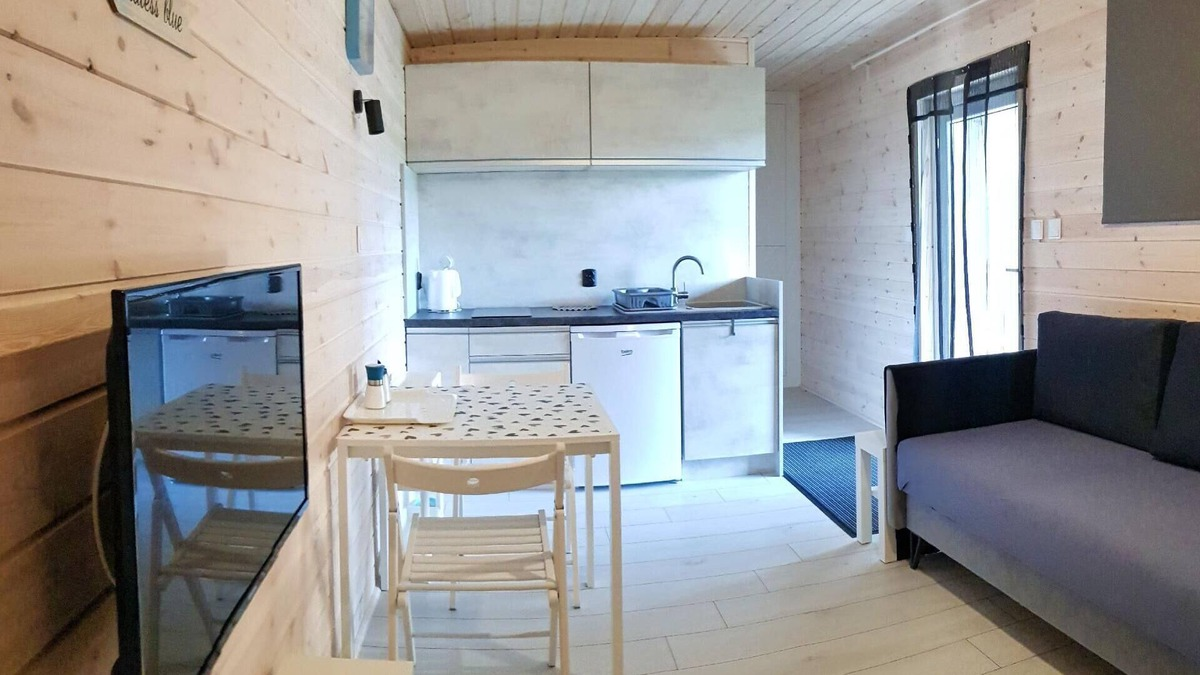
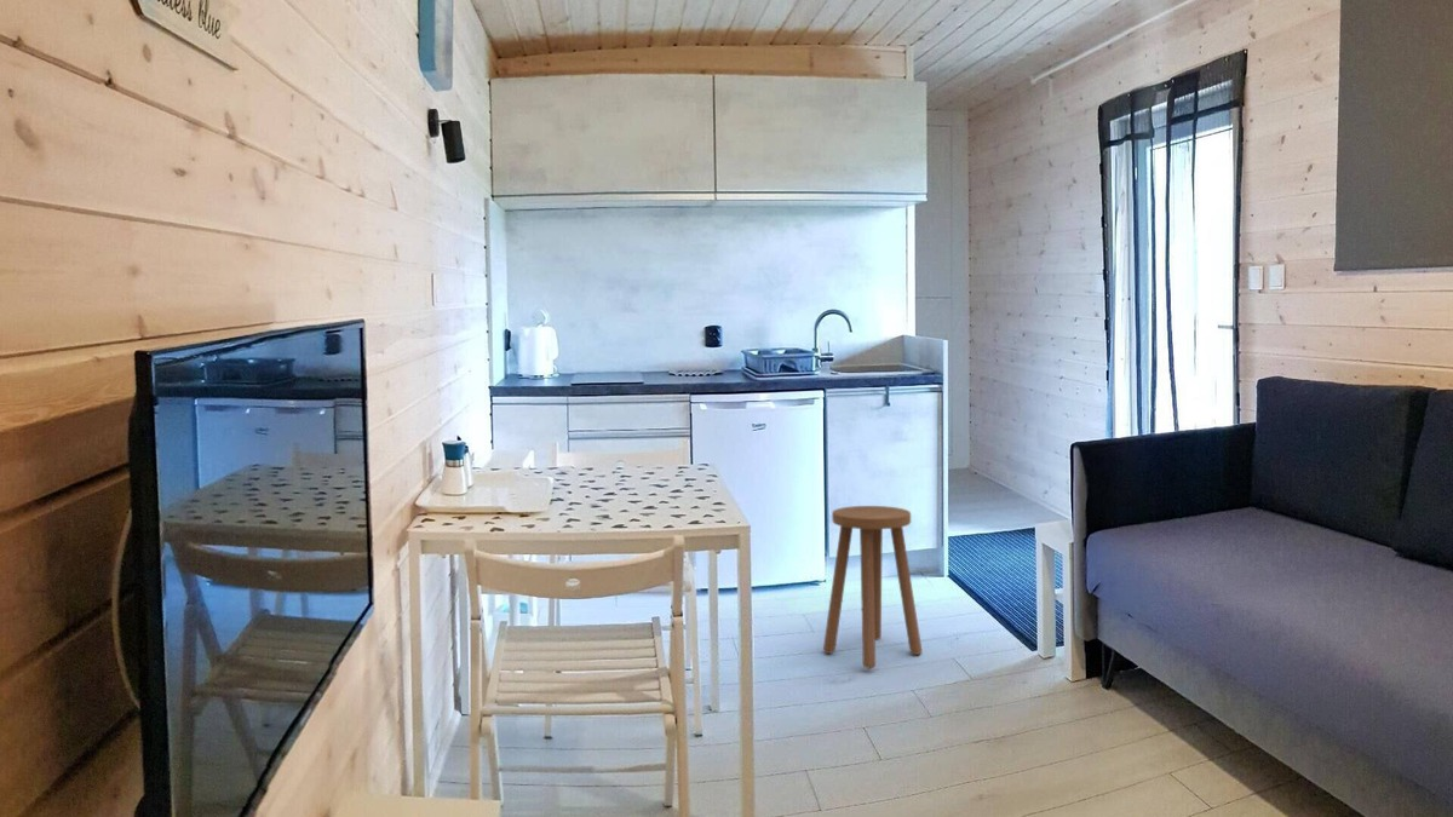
+ stool (872, 582)
